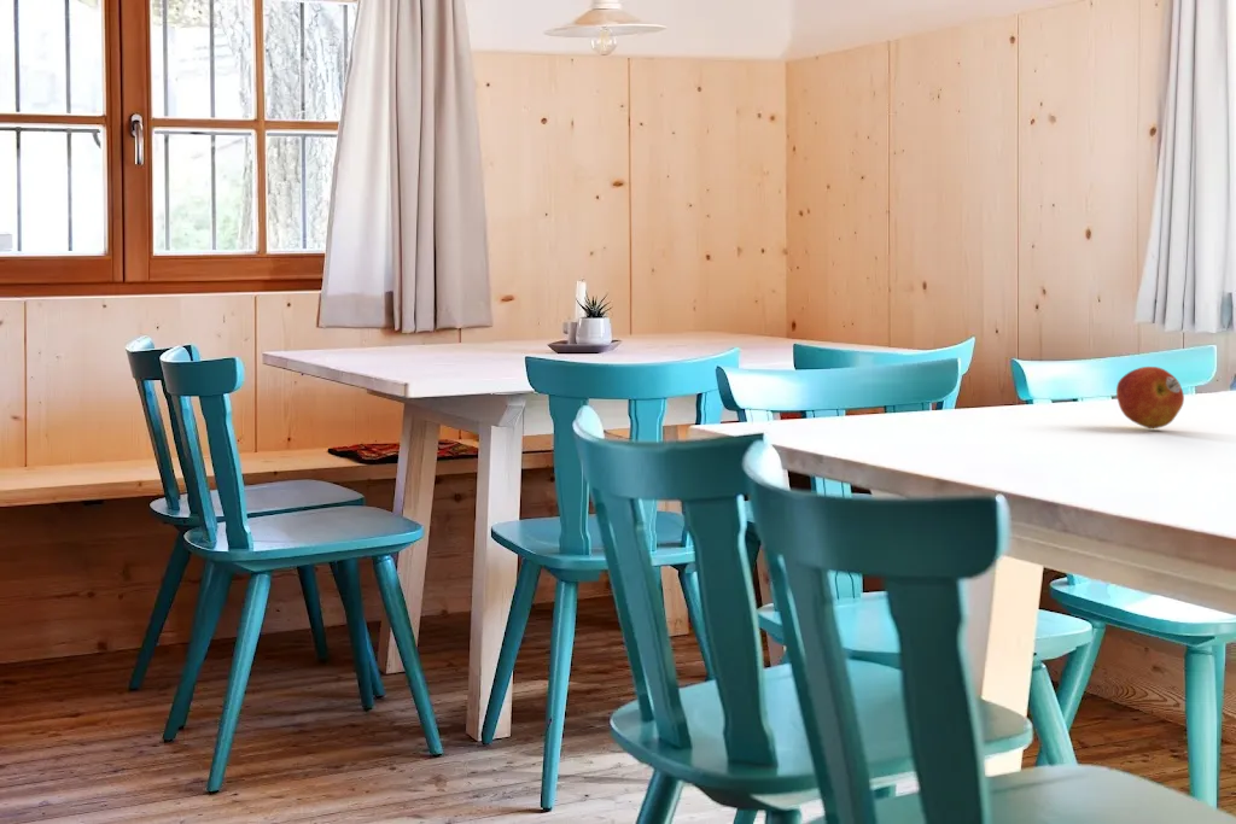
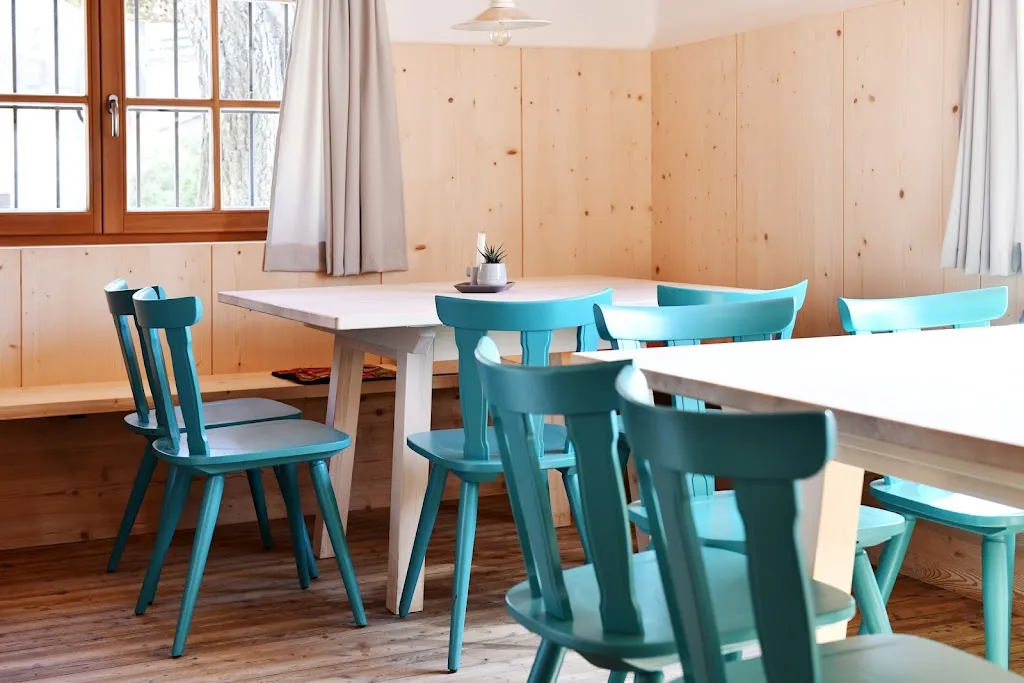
- fruit (1152, 397)
